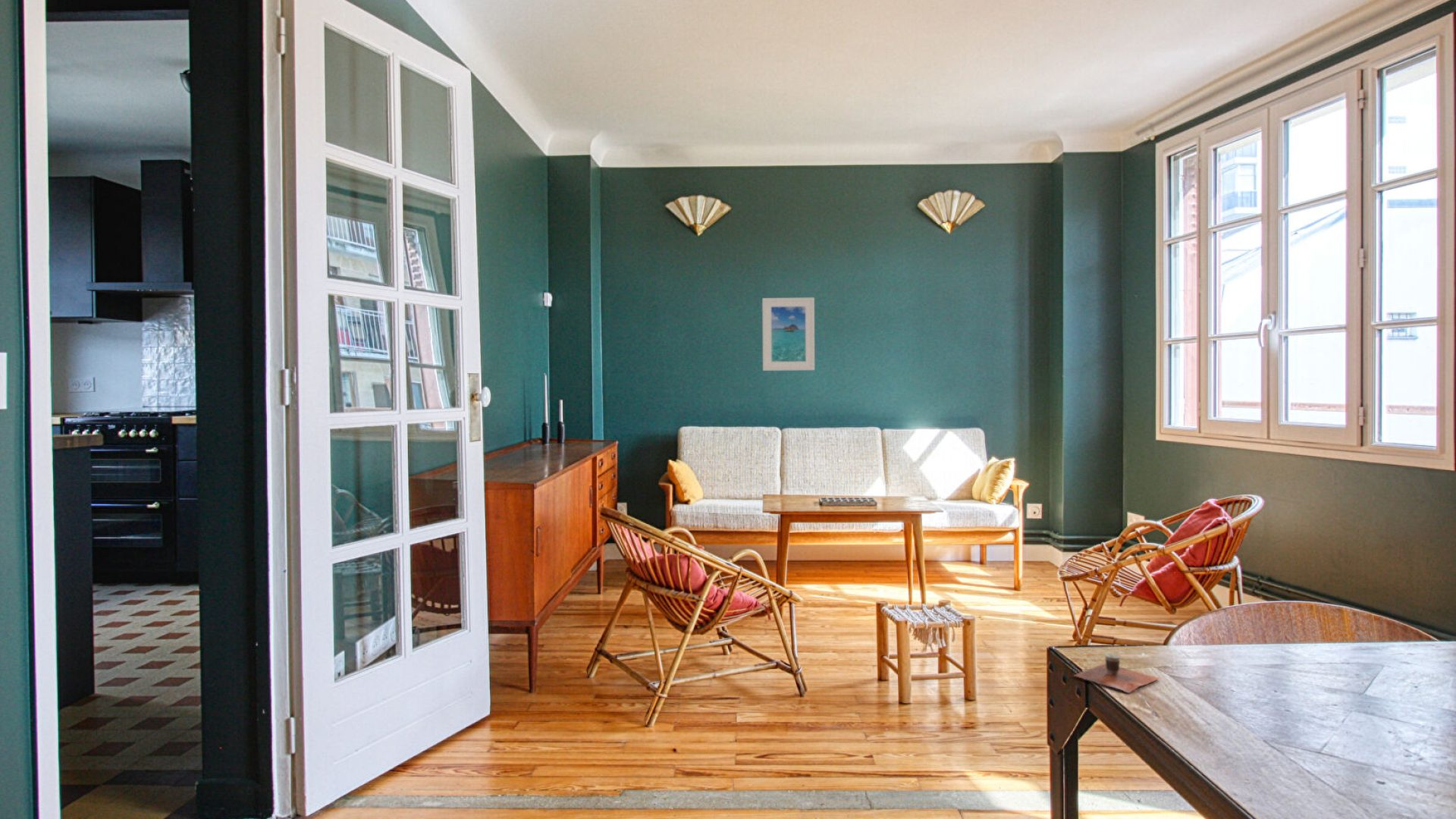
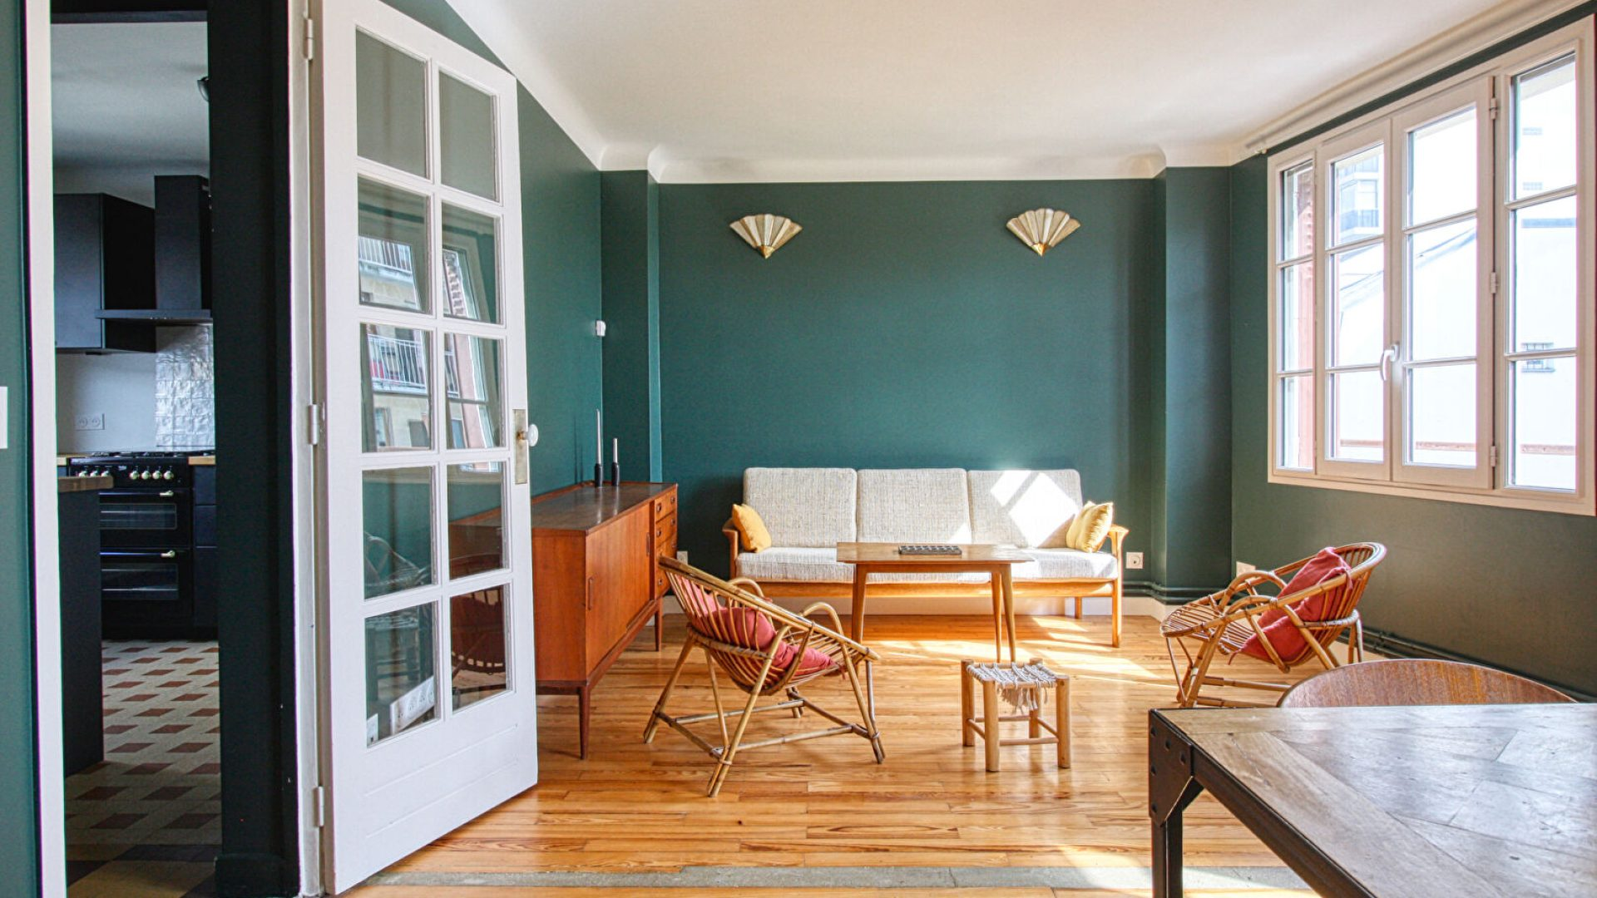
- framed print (788, 334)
- cup (1116, 667)
